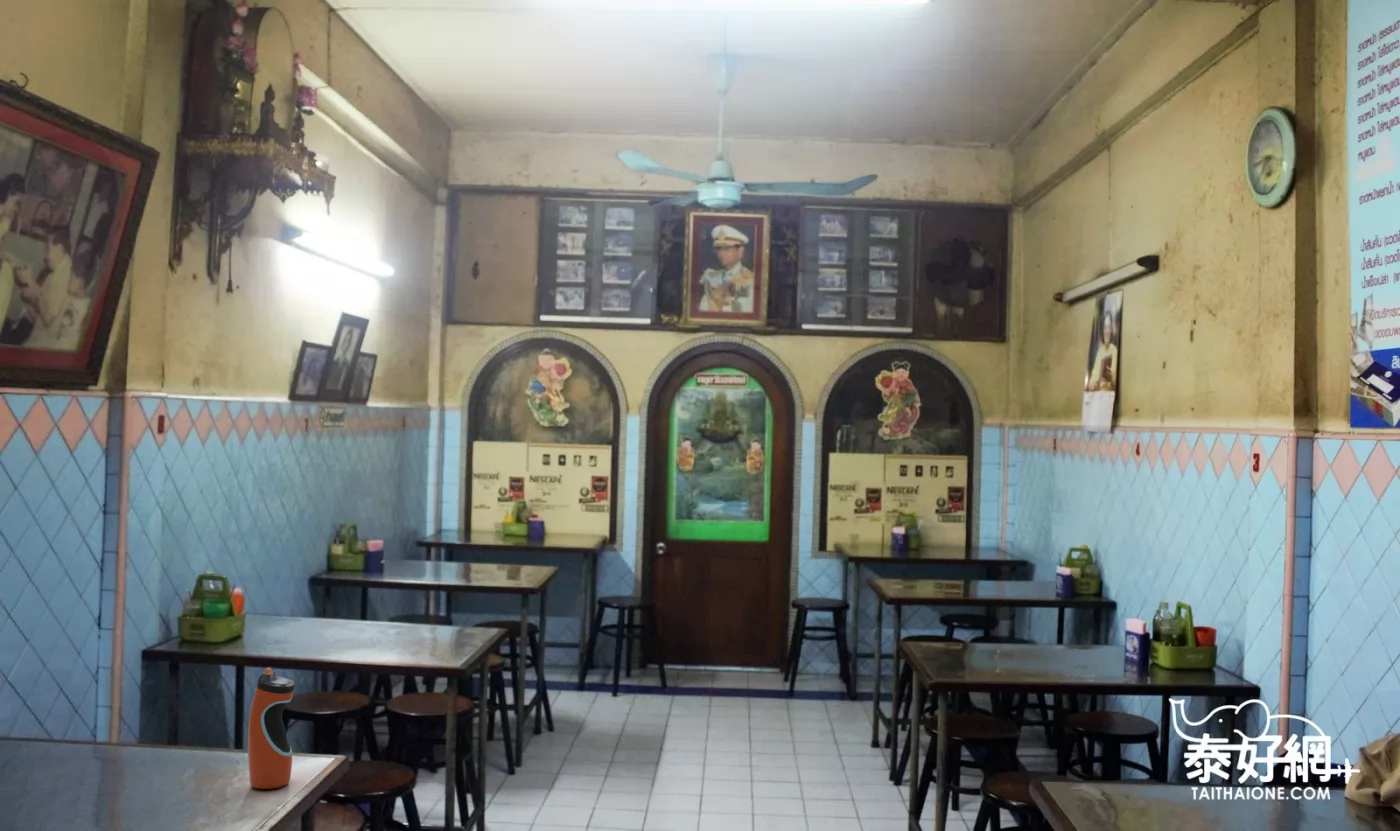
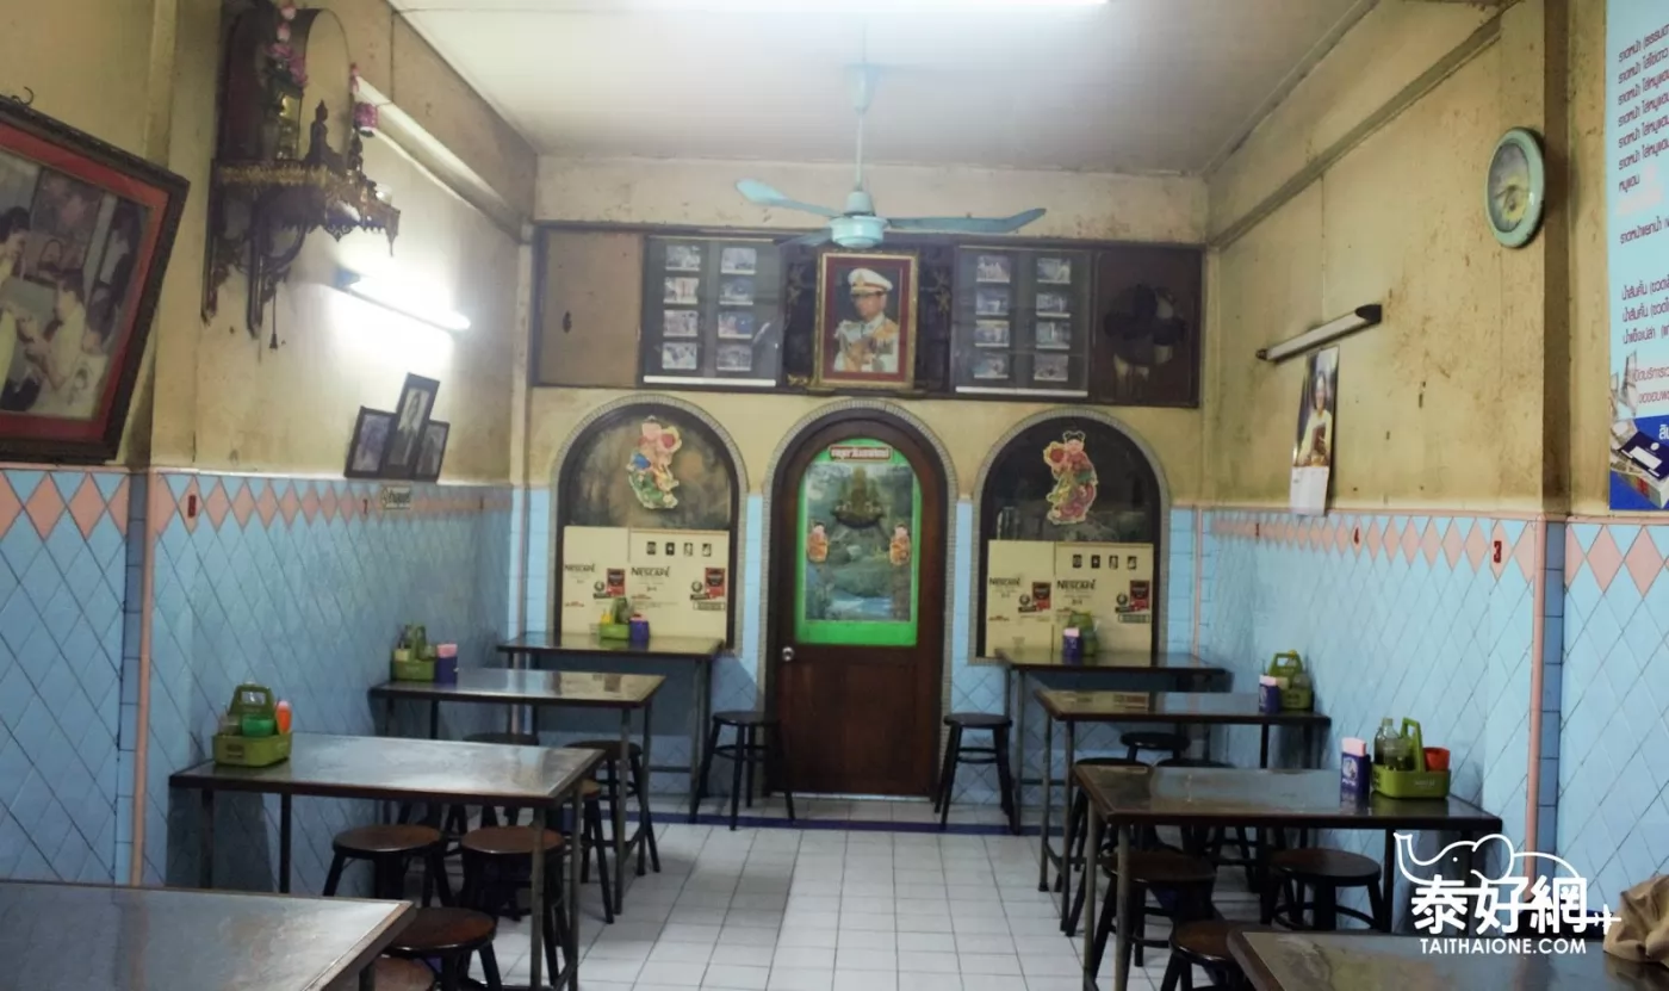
- water bottle (271, 726)
